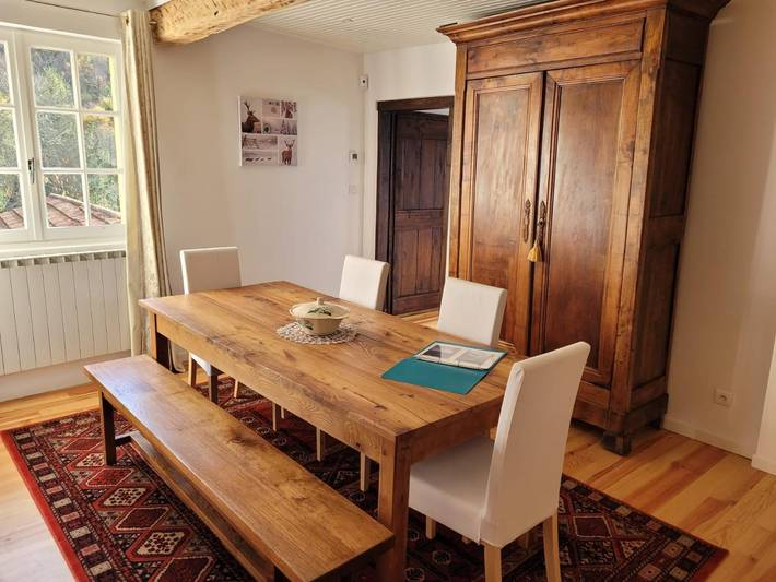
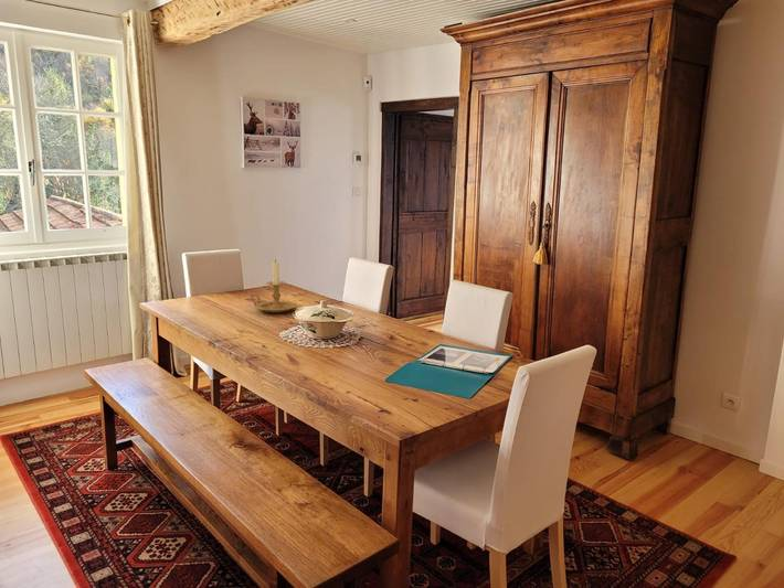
+ candle holder (275, 285)
